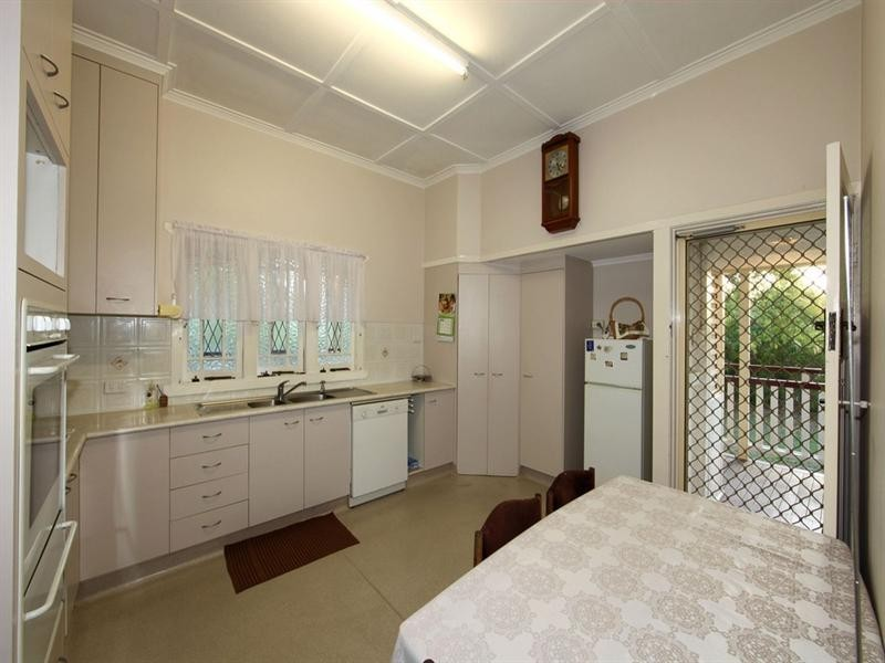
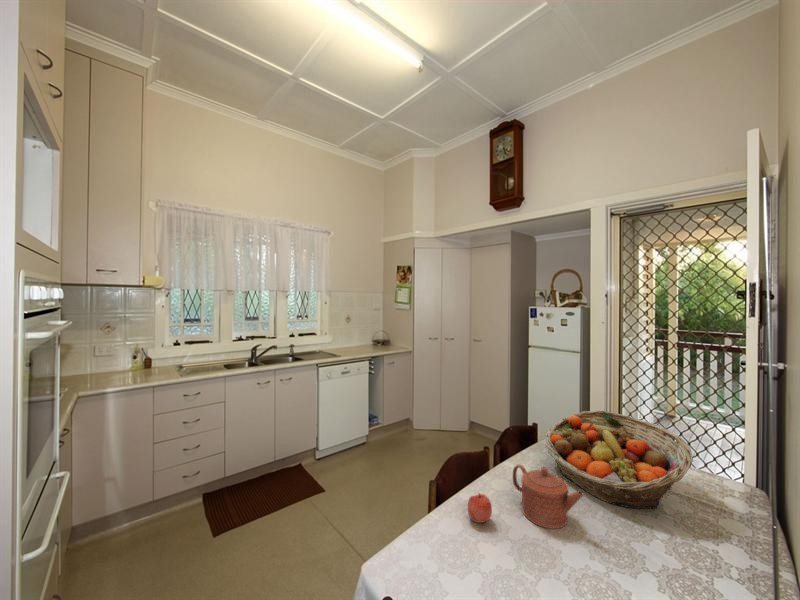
+ fruit basket (609, 453)
+ teapot (544, 491)
+ apple (479, 506)
